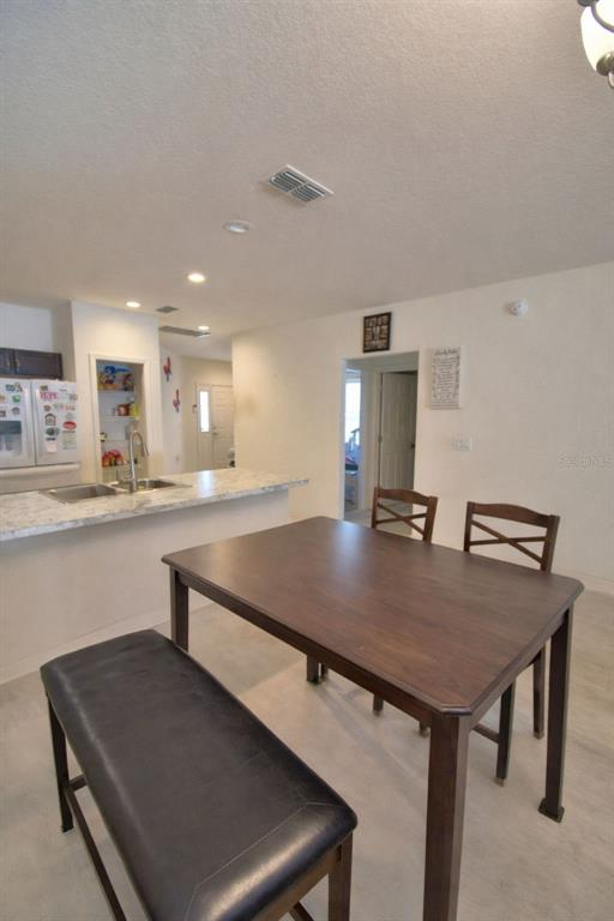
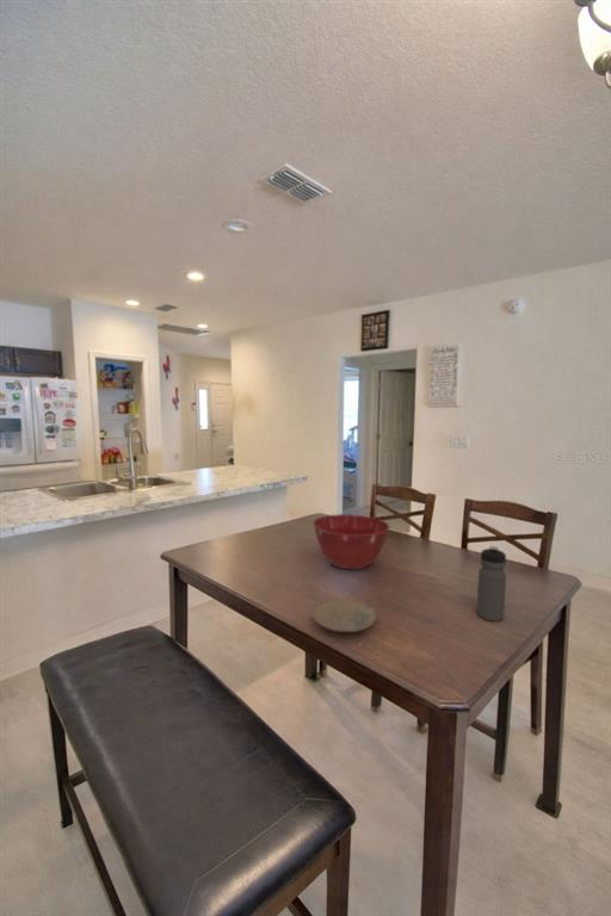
+ mixing bowl (350, 543)
+ plate (344, 618)
+ water bottle (492, 581)
